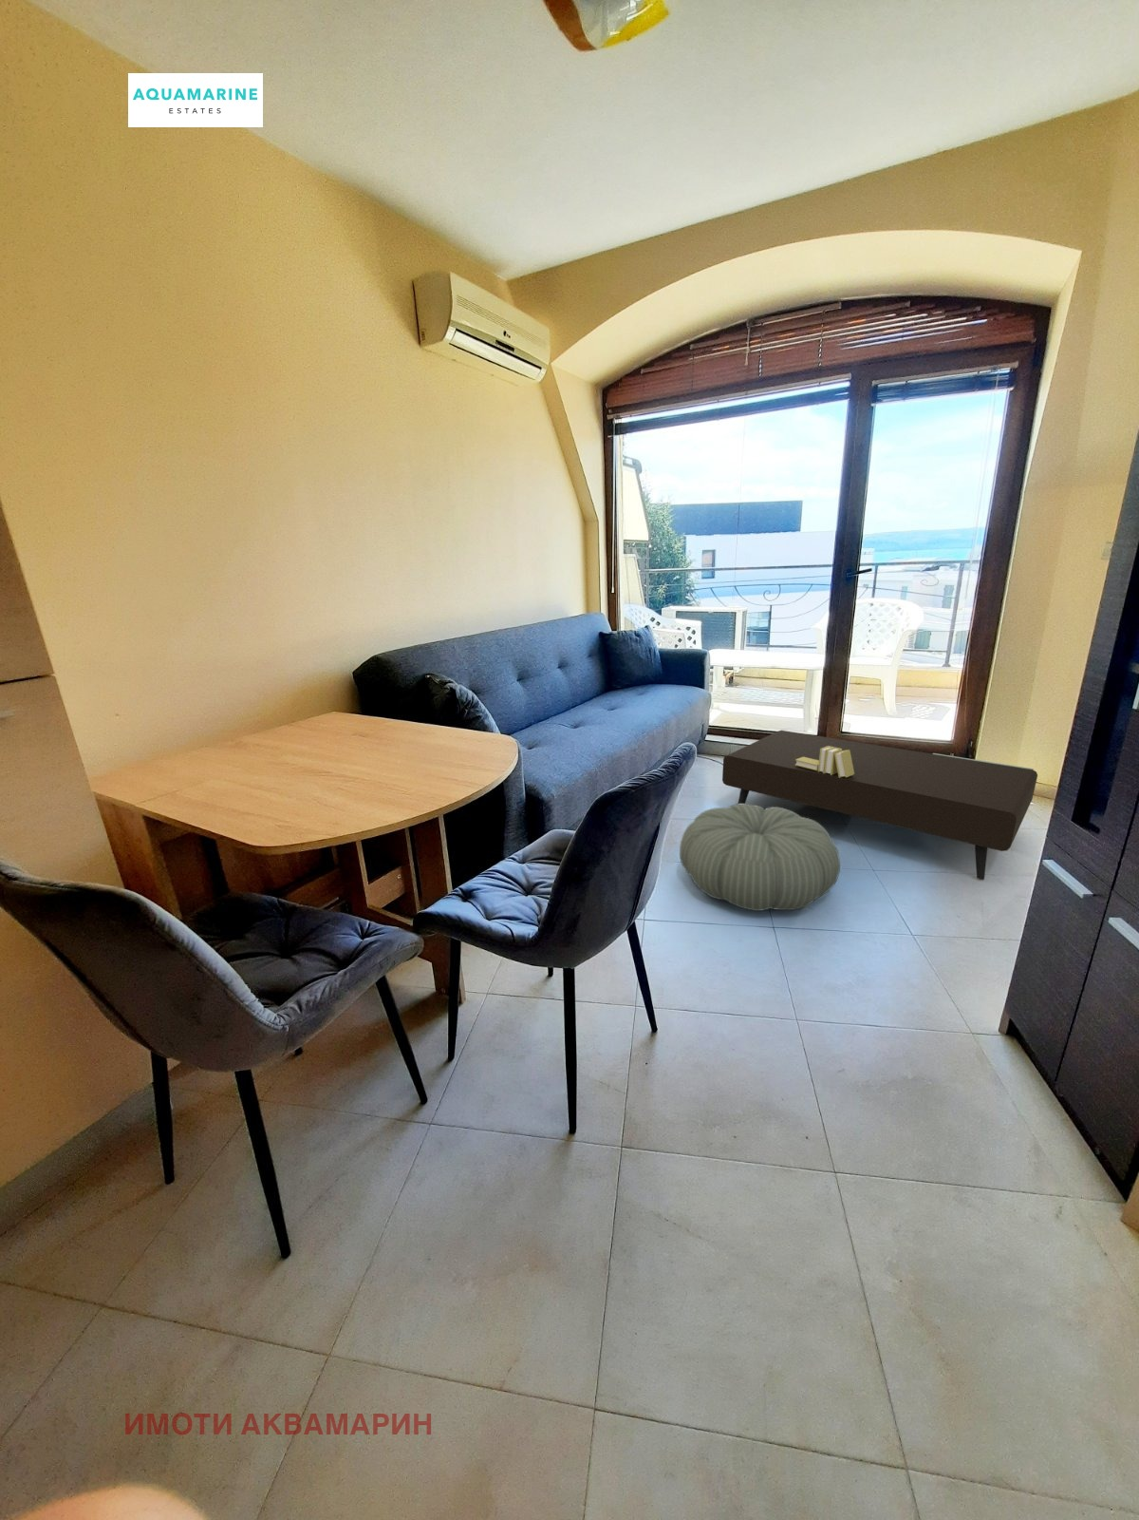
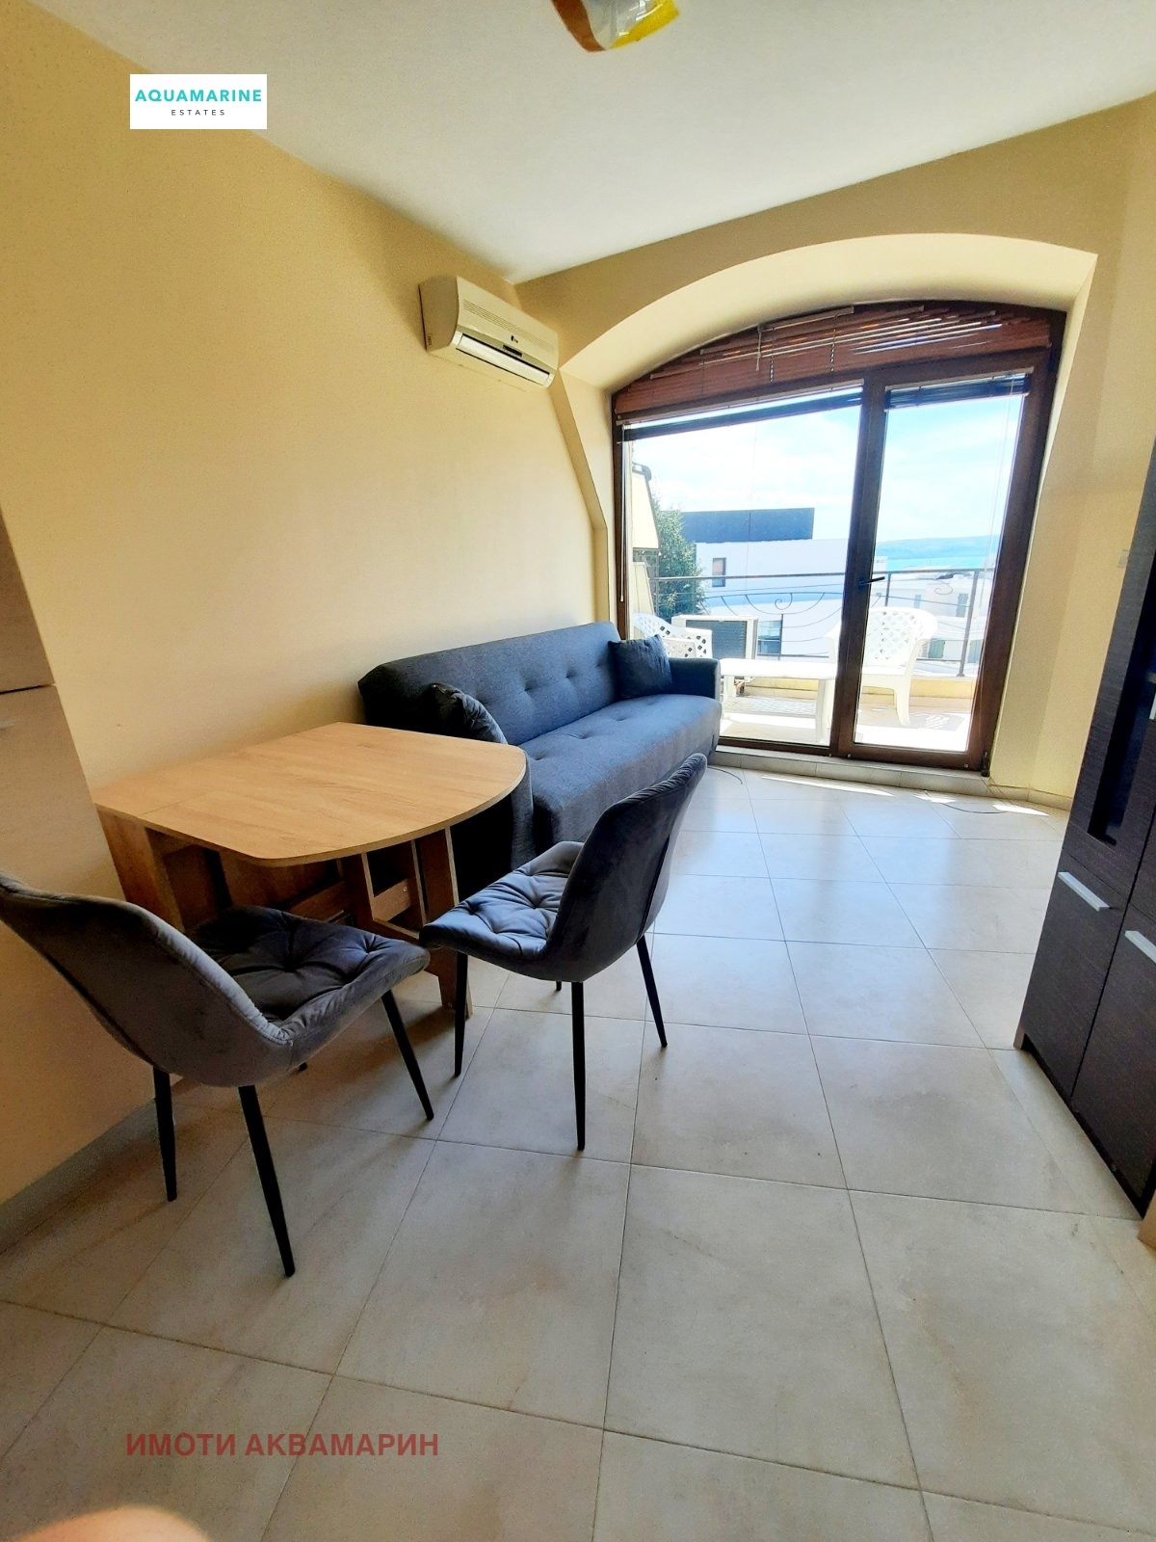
- pouf (756, 853)
- books (824, 758)
- coffee table (870, 789)
